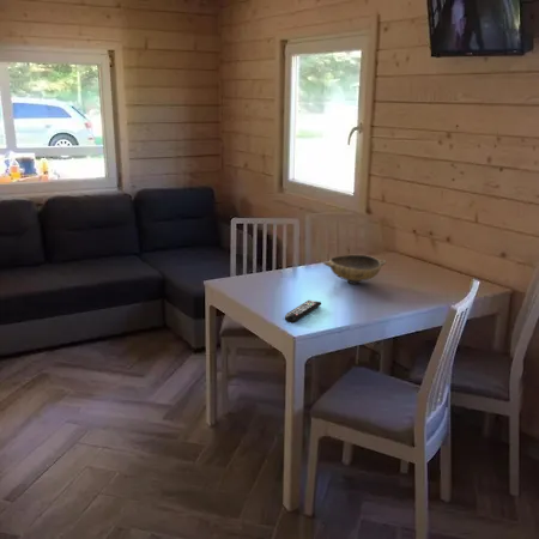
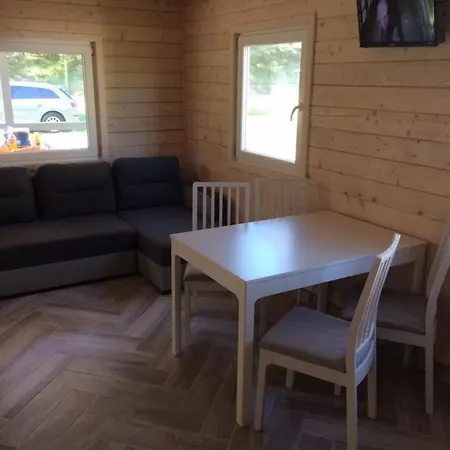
- bowl (353, 271)
- remote control (303, 310)
